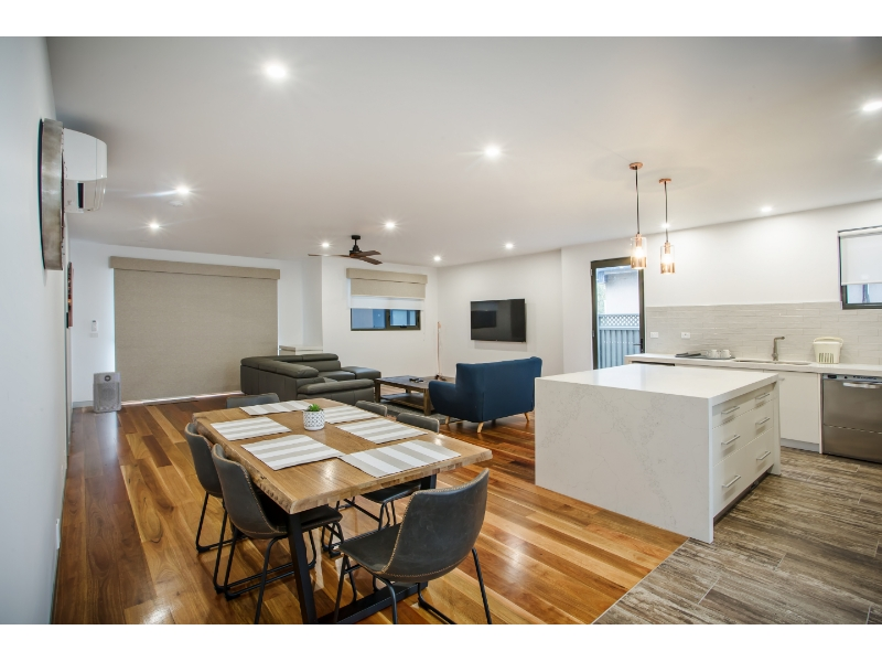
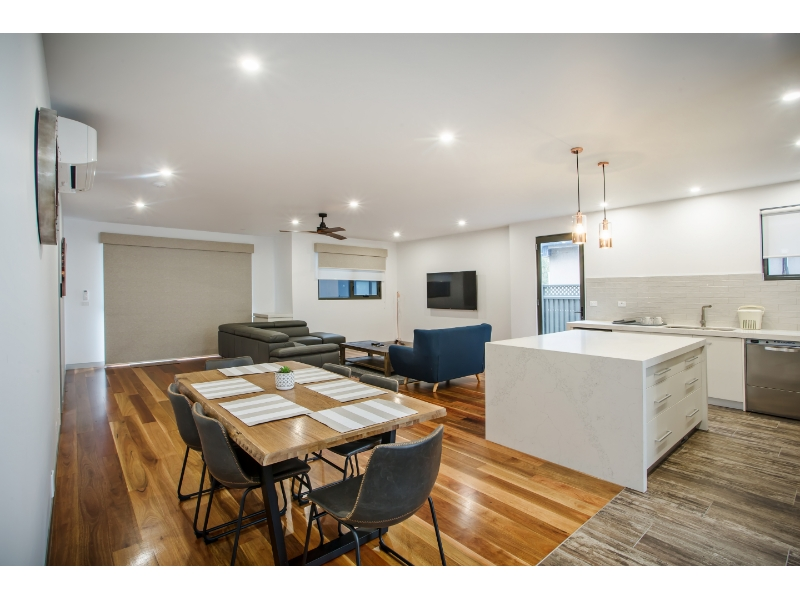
- air purifier (107, 391)
